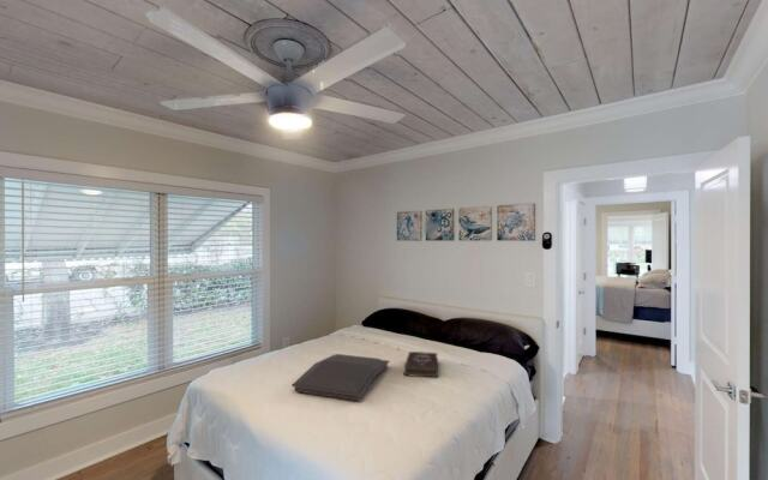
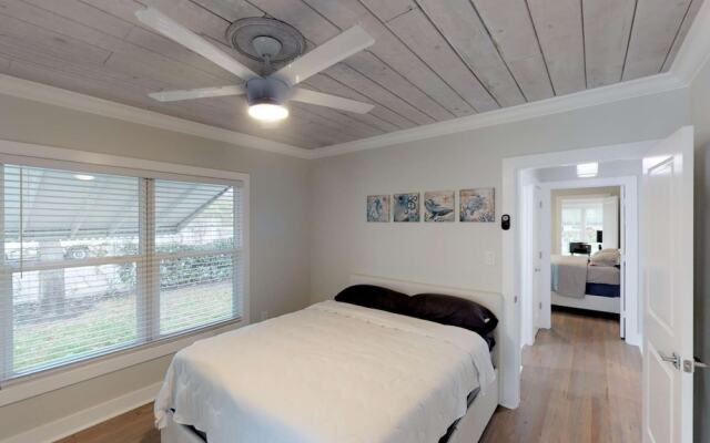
- hardback book (421, 362)
- serving tray (344, 370)
